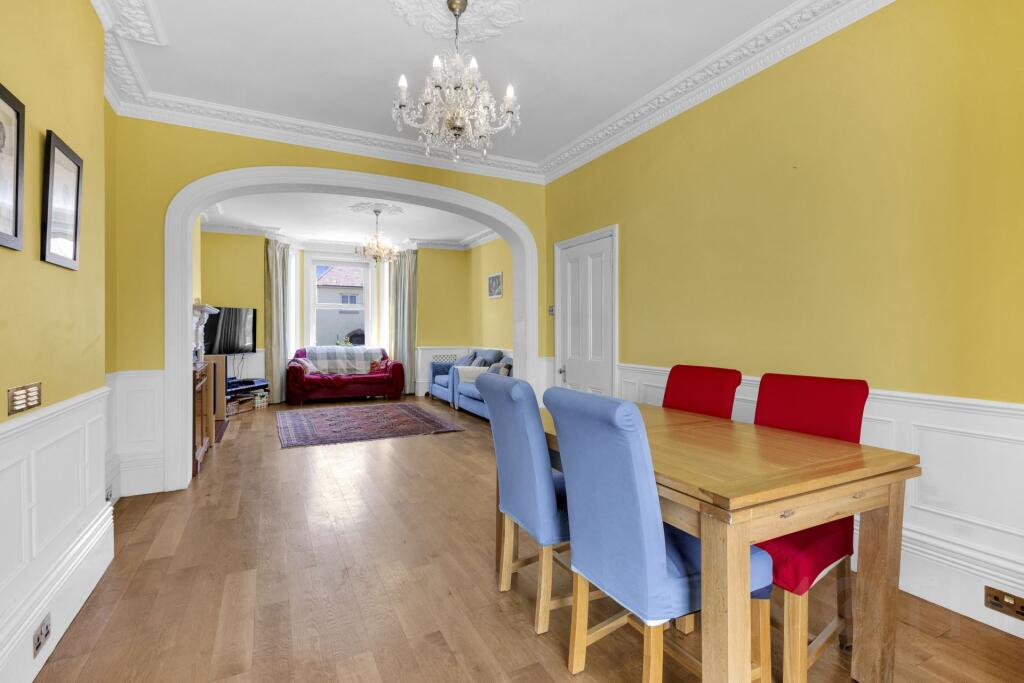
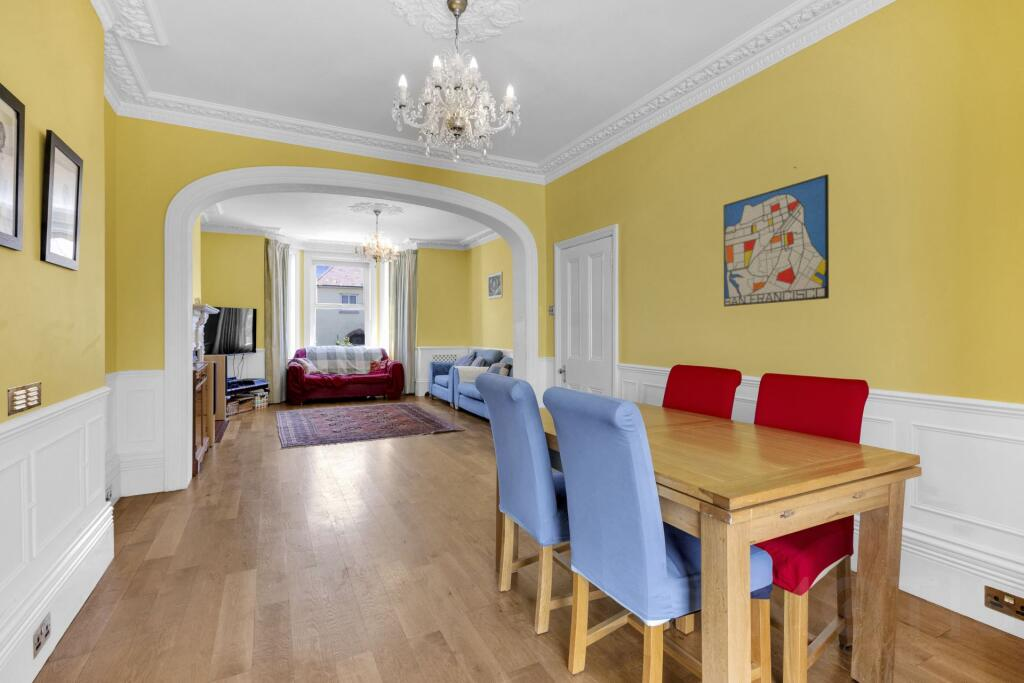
+ wall art (770, 247)
